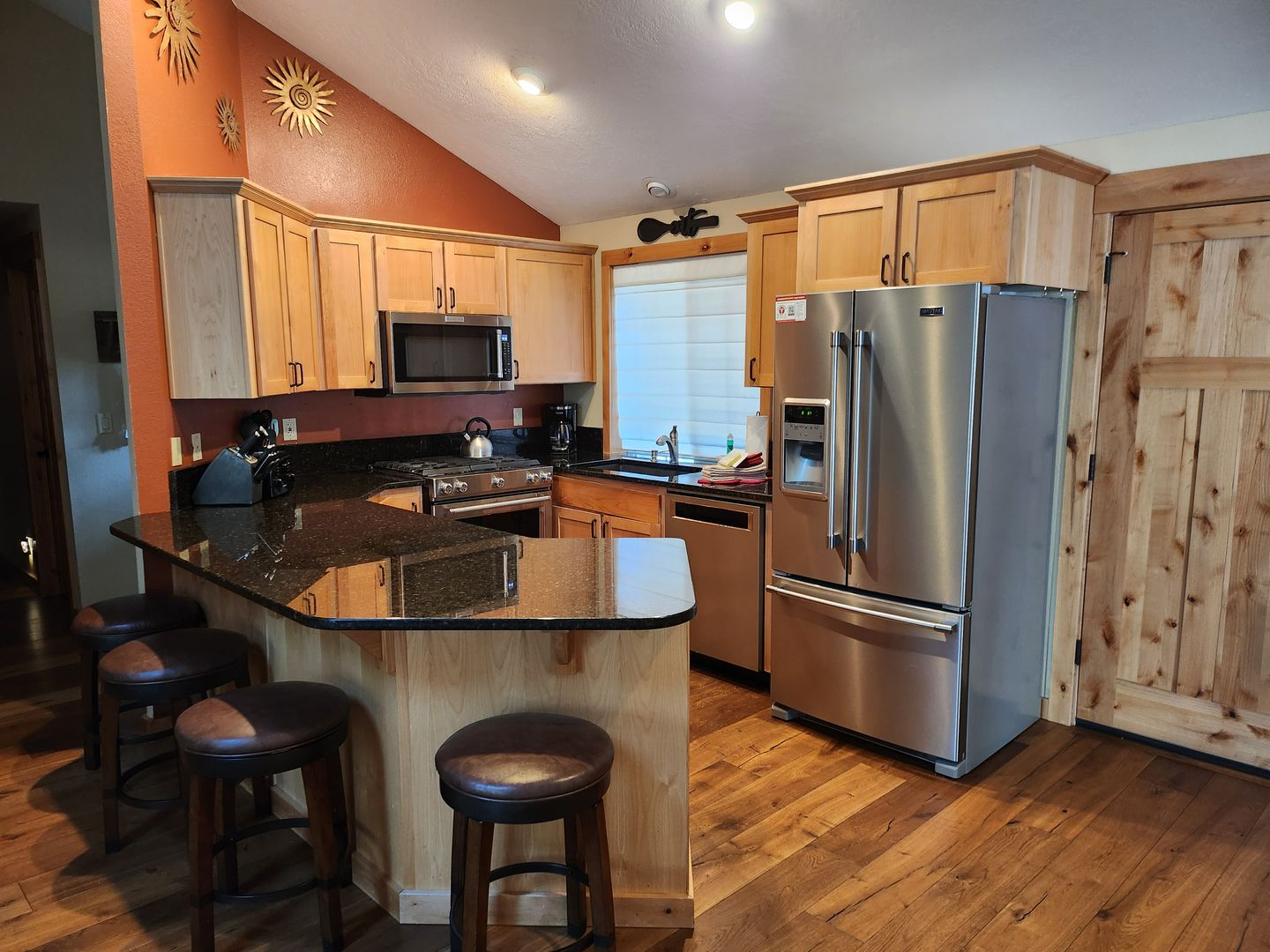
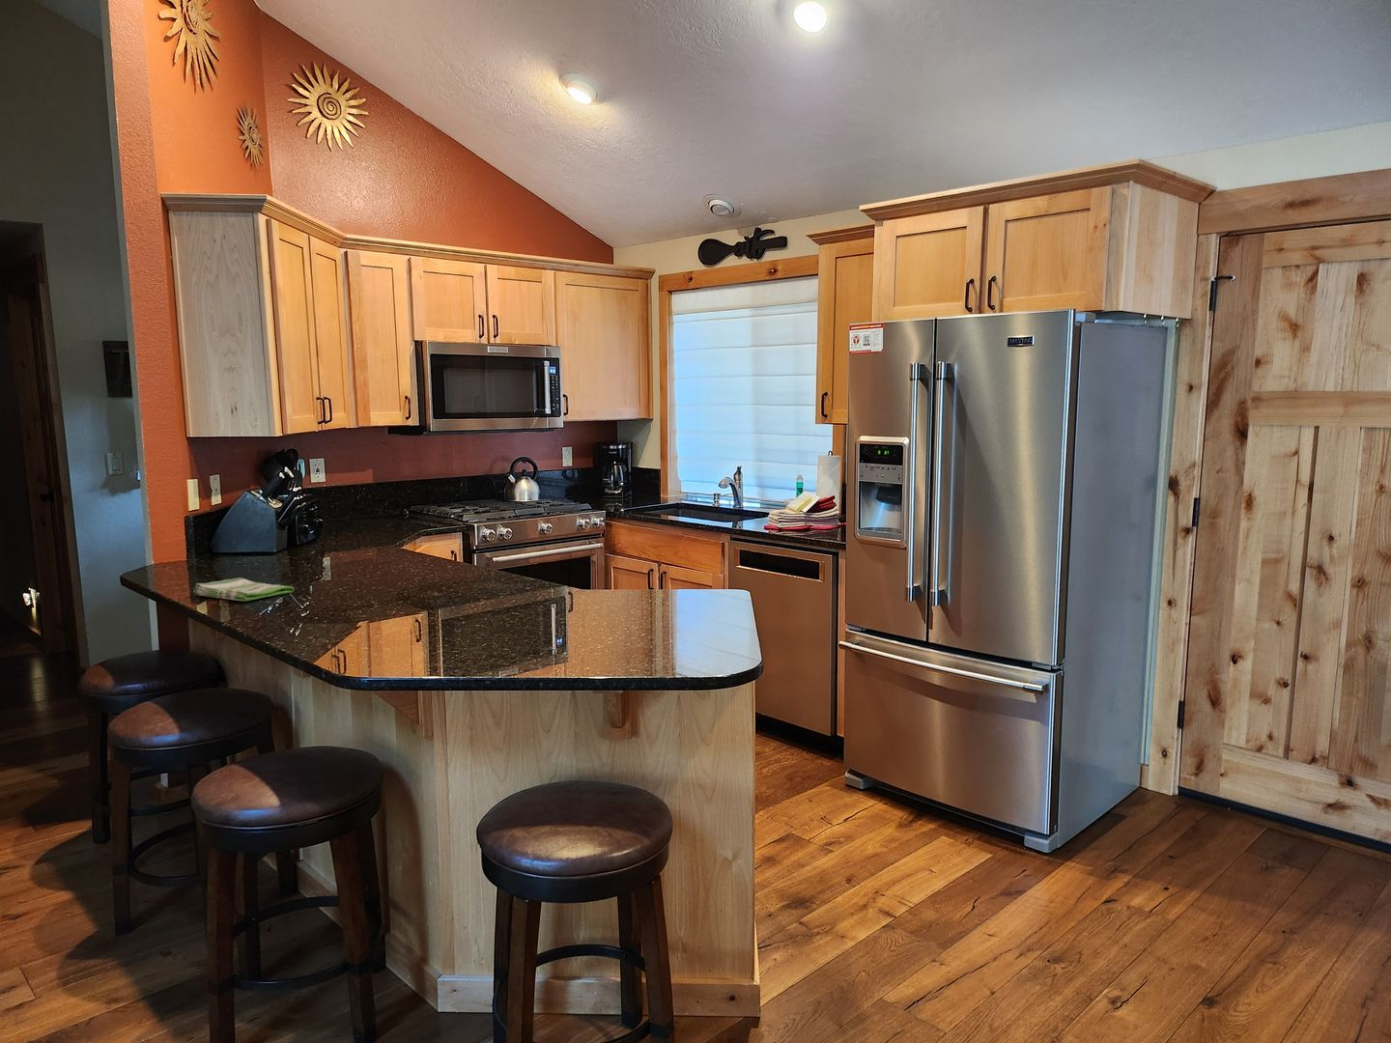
+ dish towel (243, 587)
